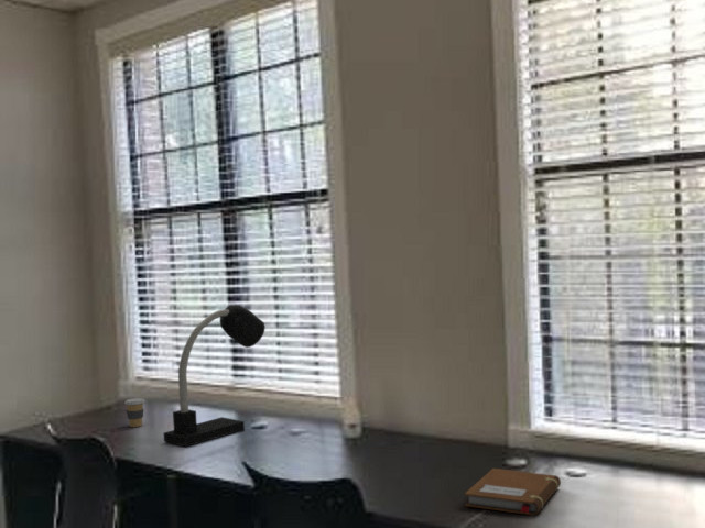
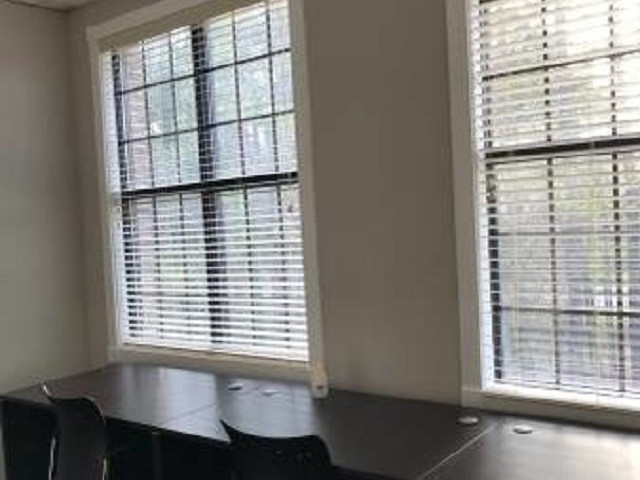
- notebook (513, 491)
- coffee cup (134, 413)
- desk lamp (187, 362)
